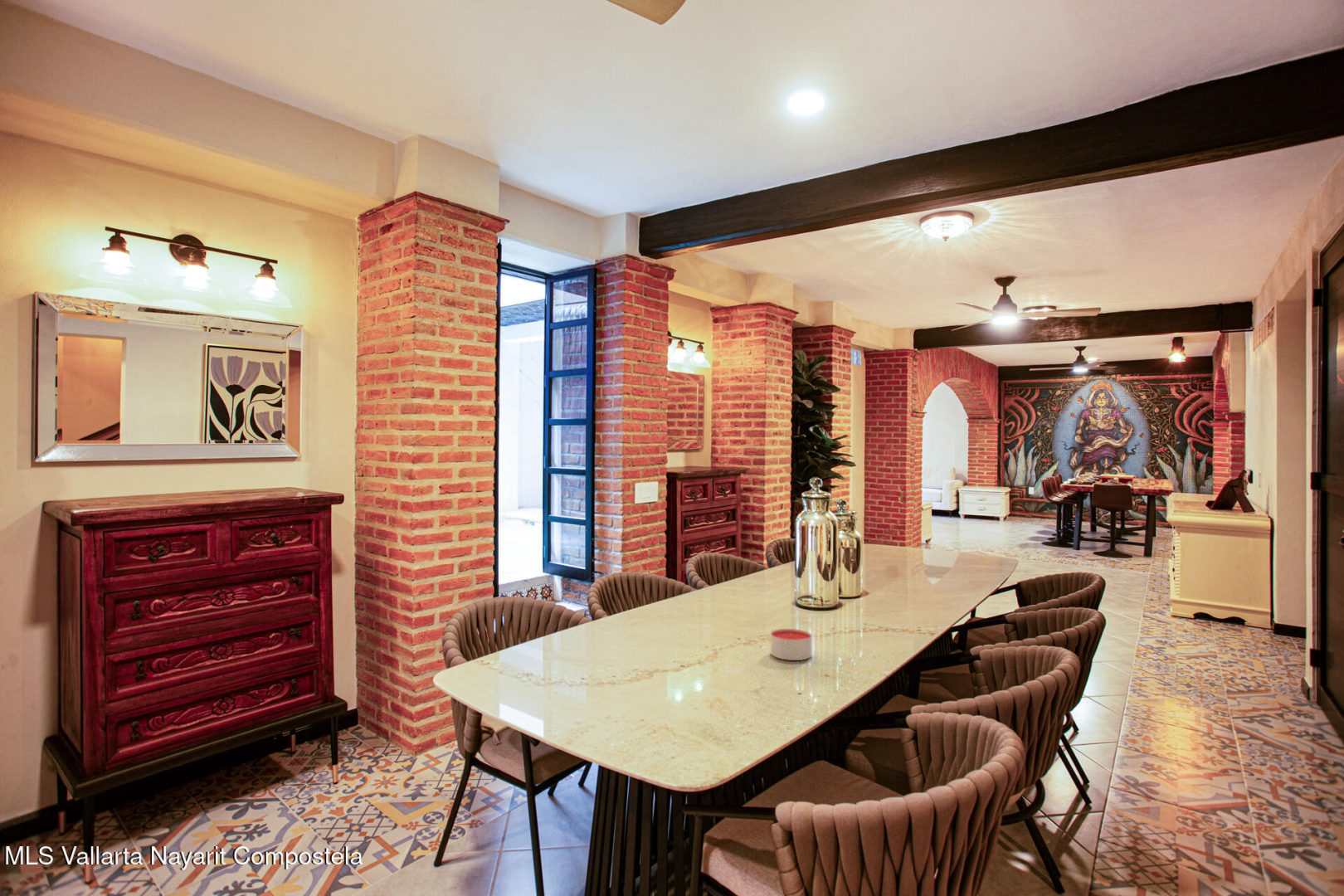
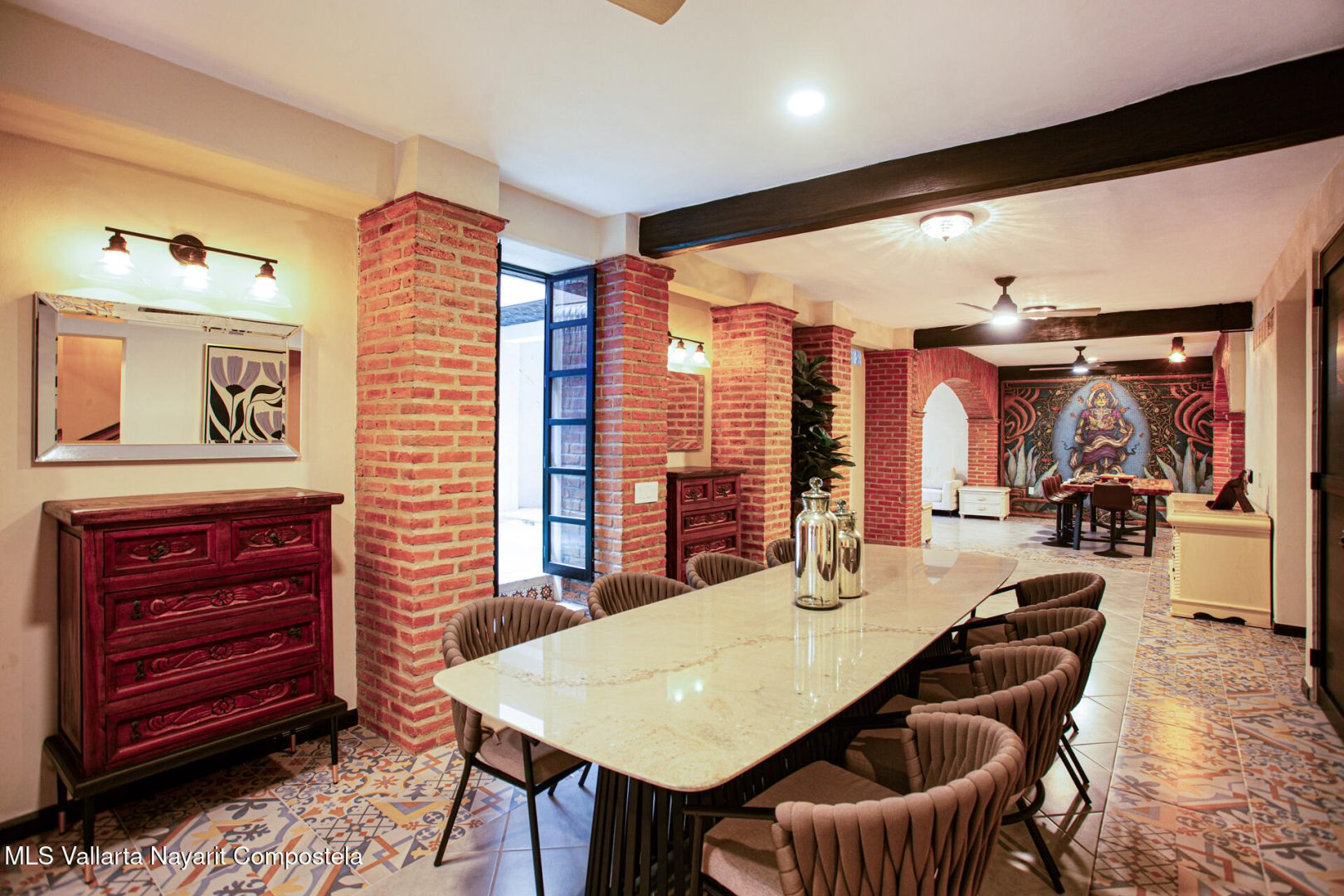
- candle (791, 643)
